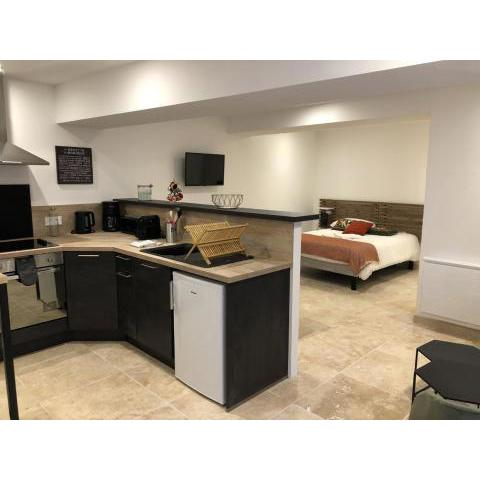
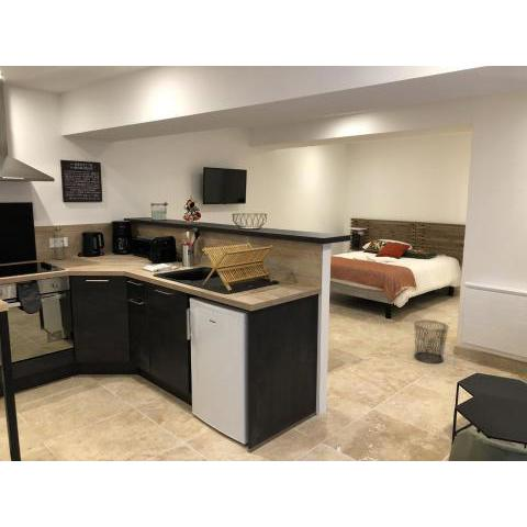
+ waste bin (429, 341)
